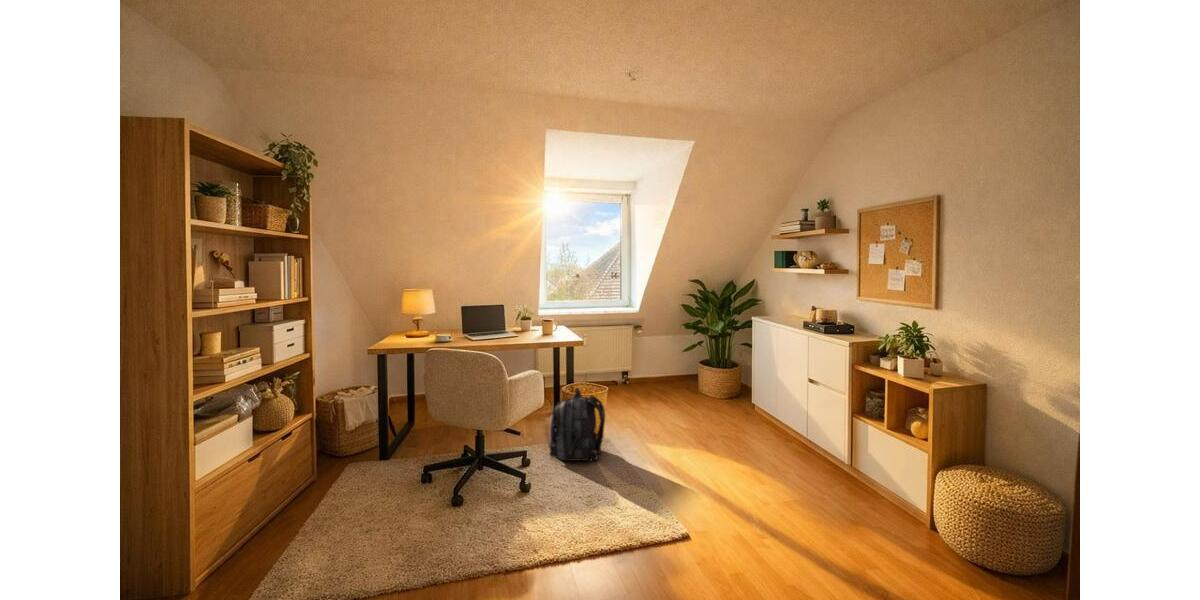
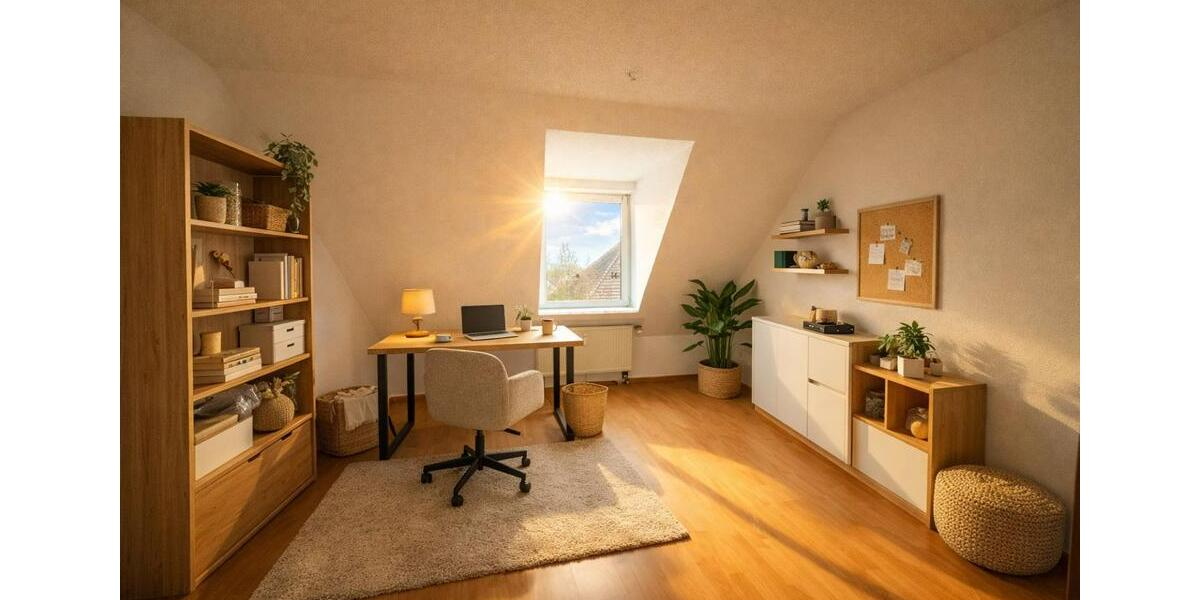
- backpack (577, 421)
